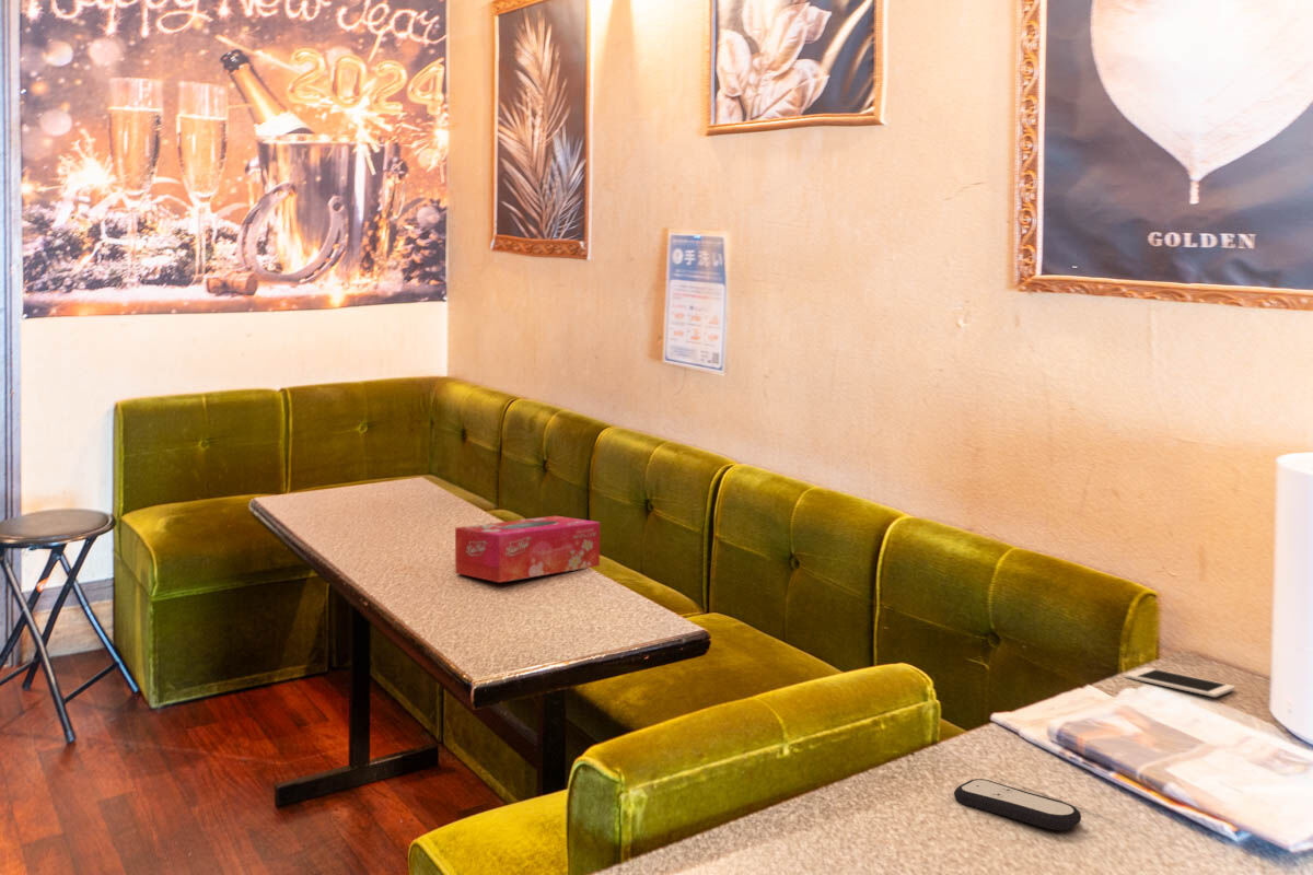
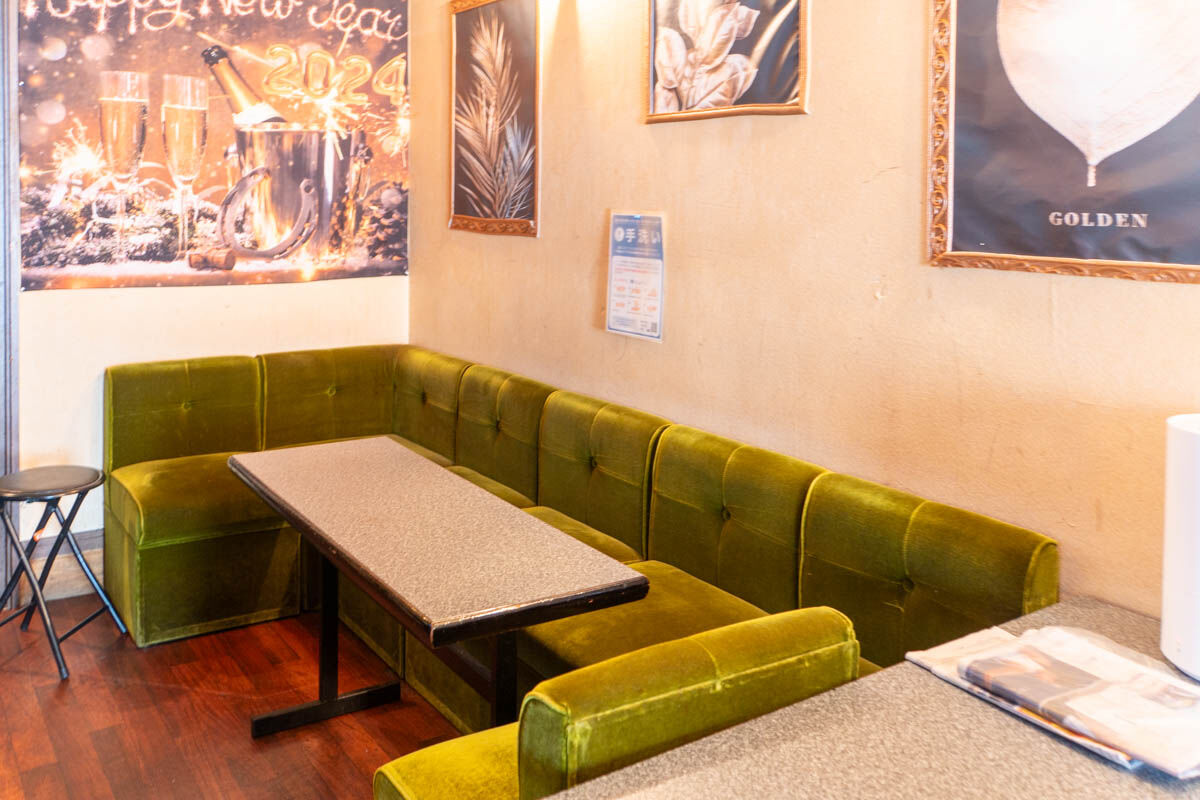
- remote control (1016, 803)
- tissue box (528, 547)
- cell phone (1178, 681)
